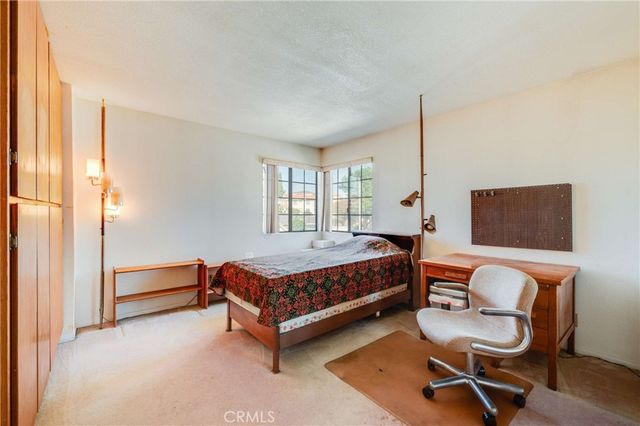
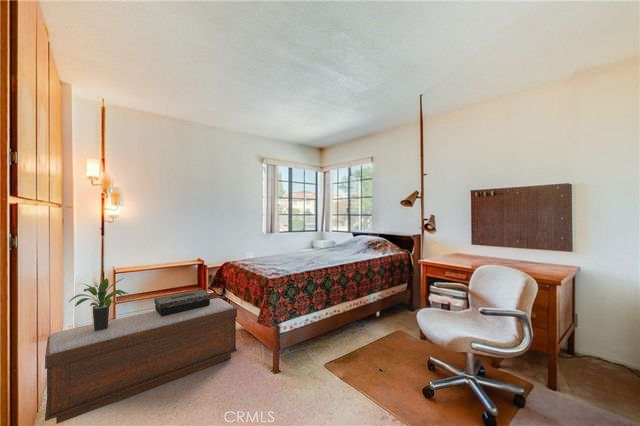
+ potted plant (101, 302)
+ bench (154, 345)
+ decorative box (183, 301)
